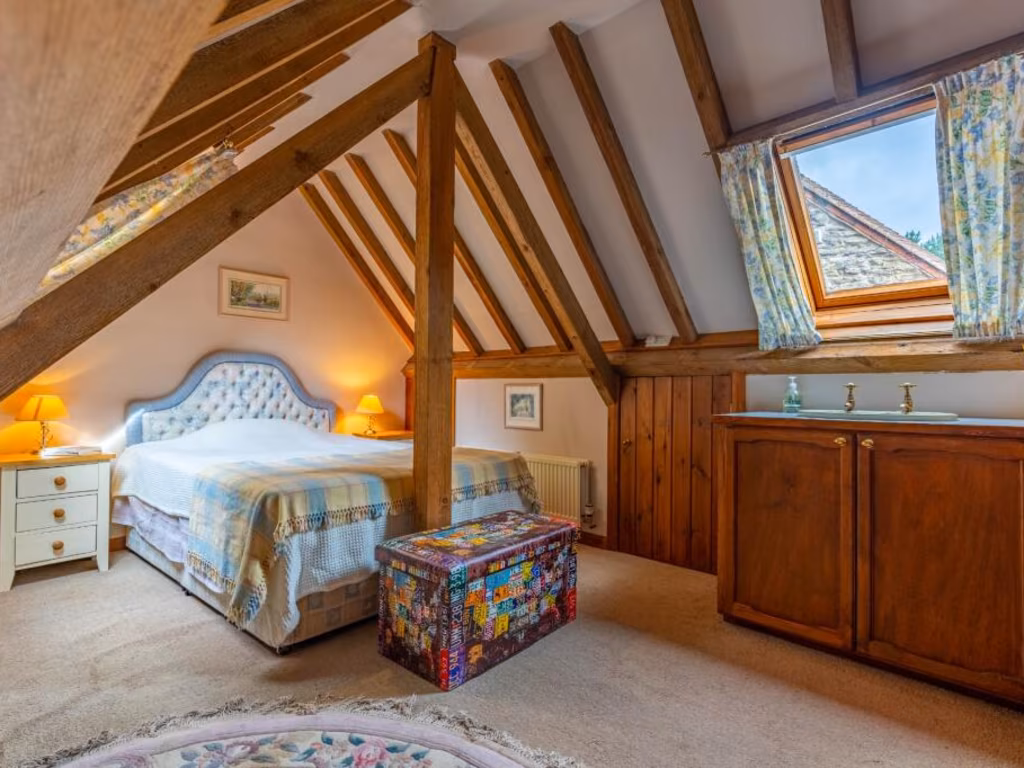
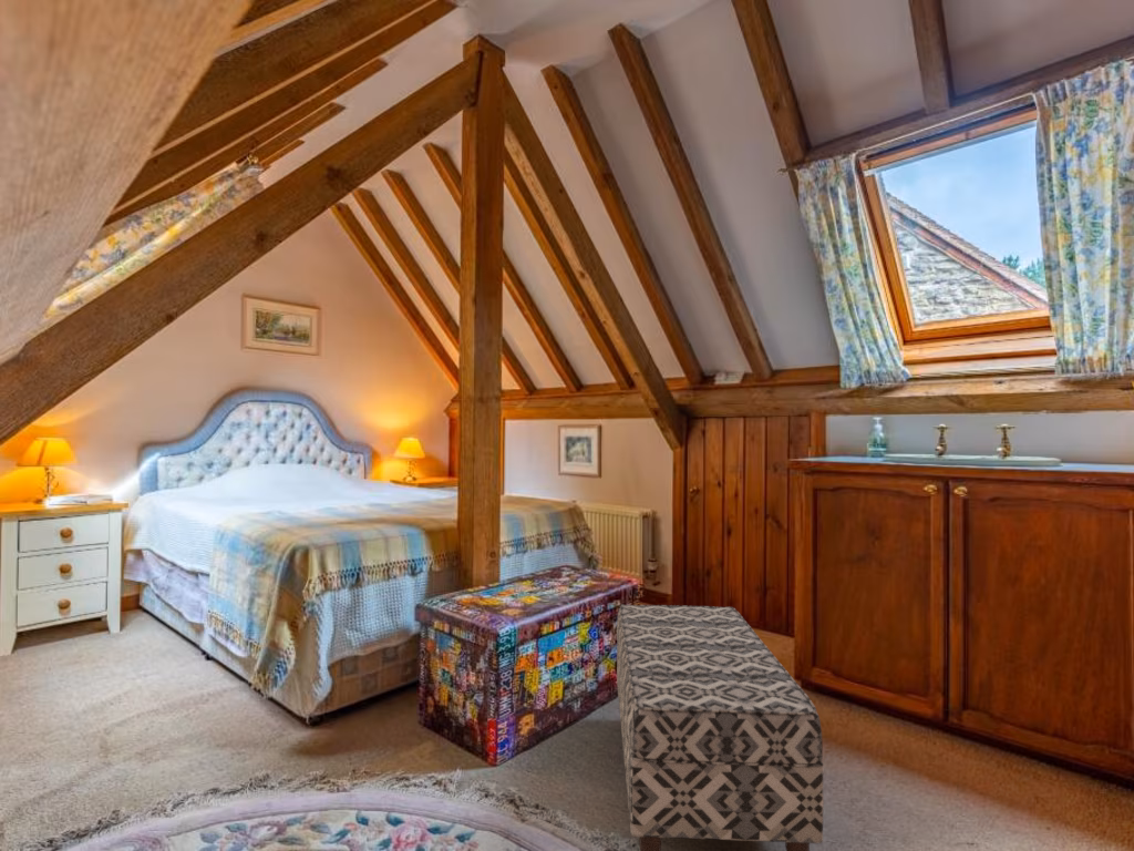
+ bench (694, 717)
